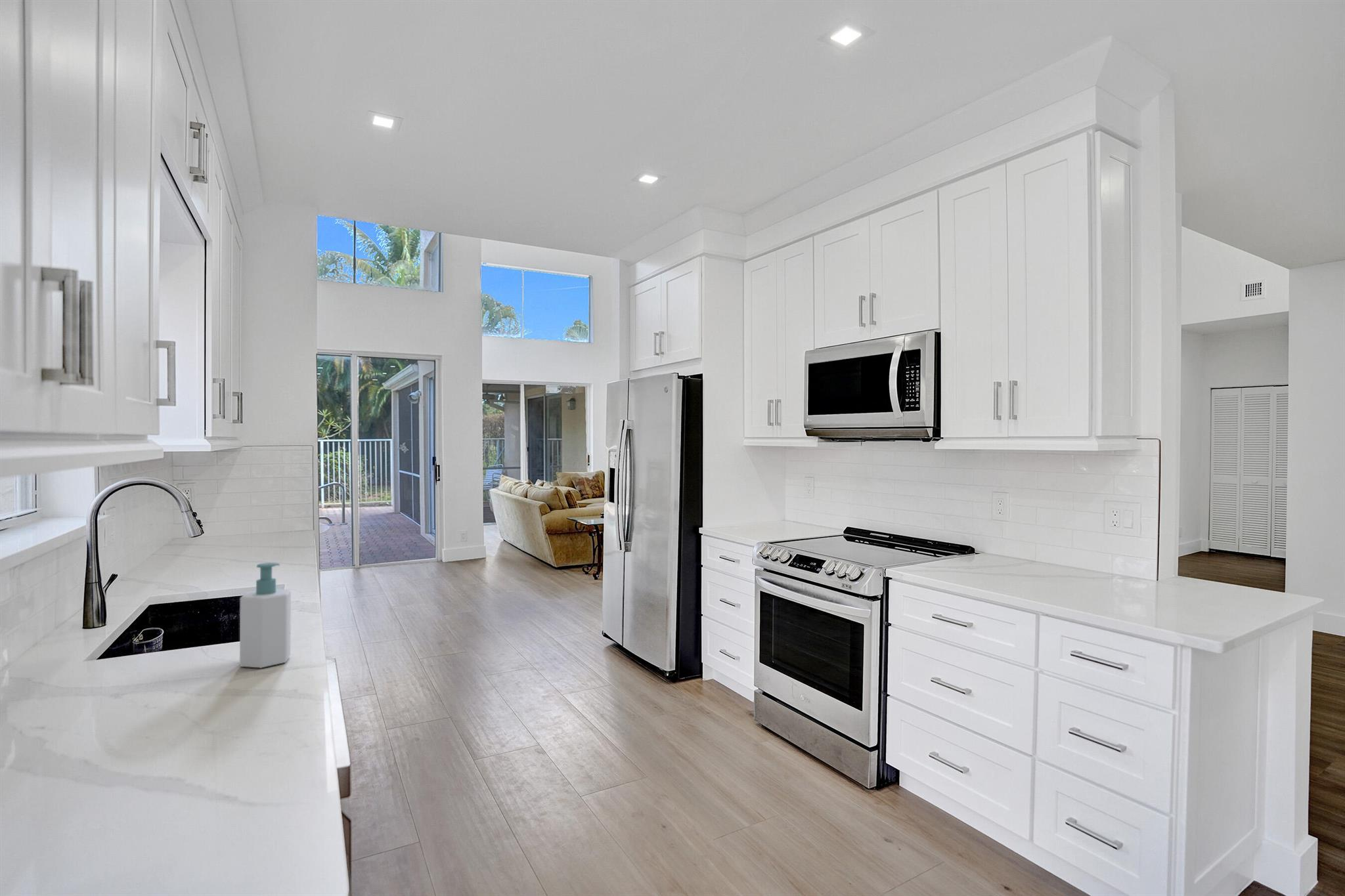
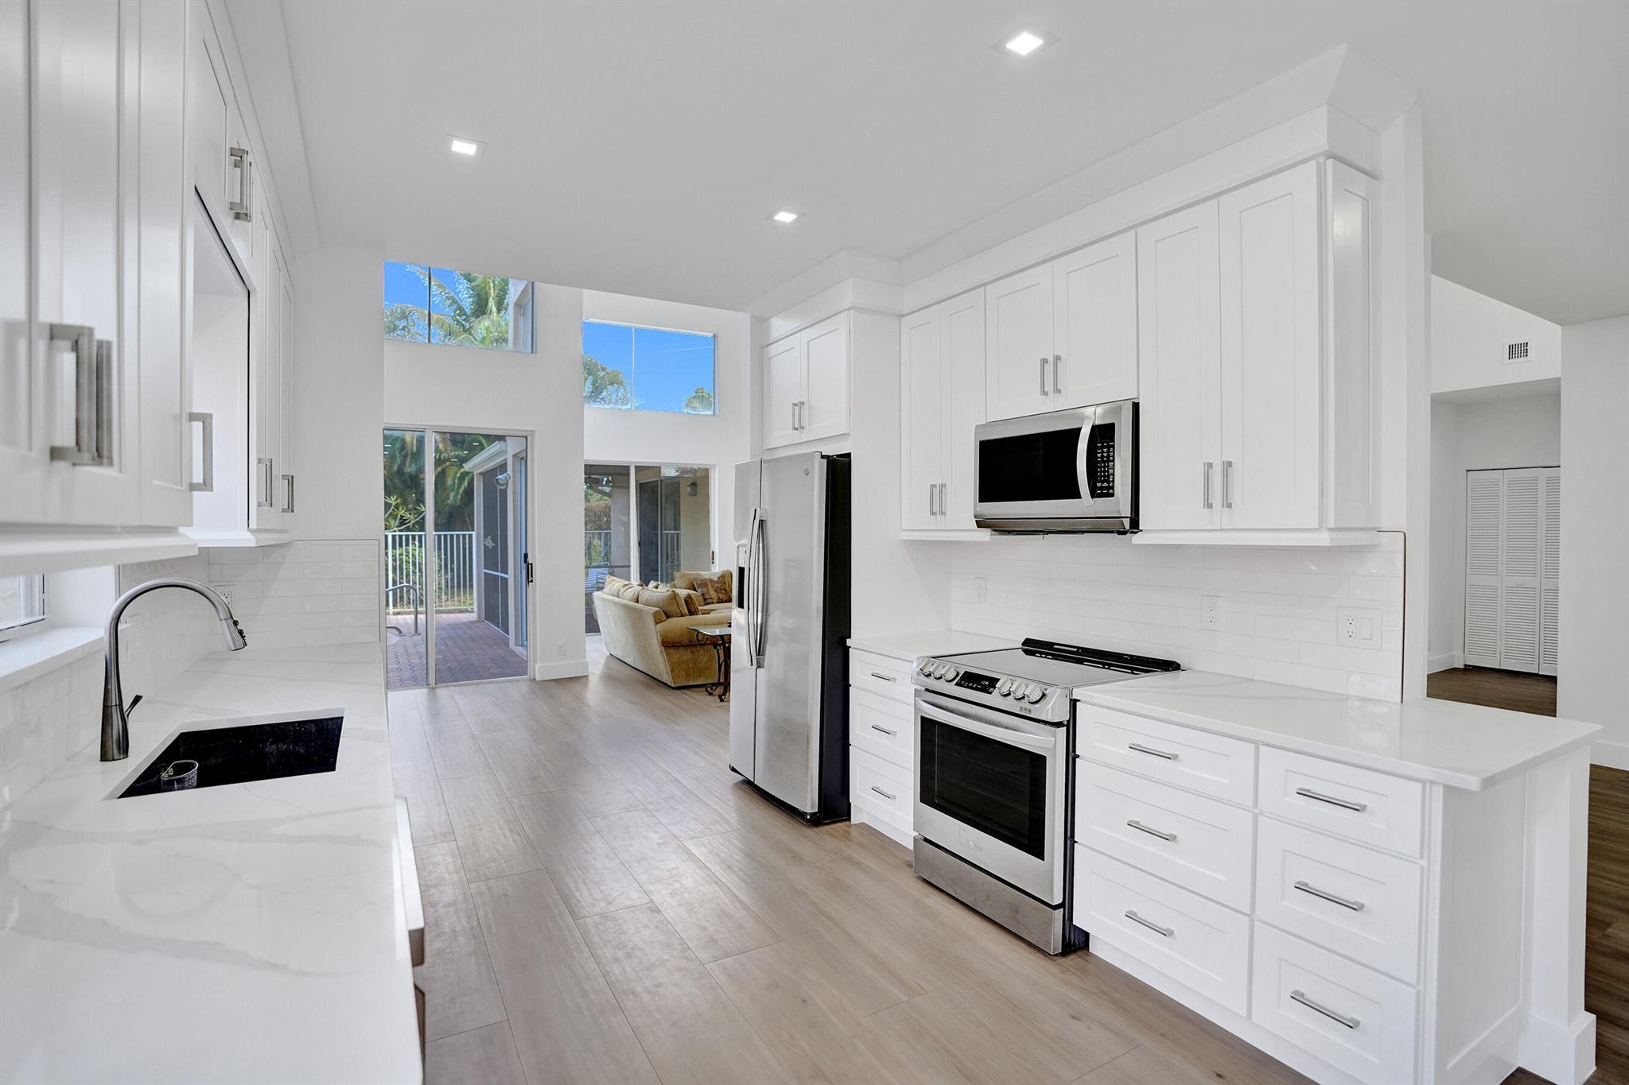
- soap bottle (265, 612)
